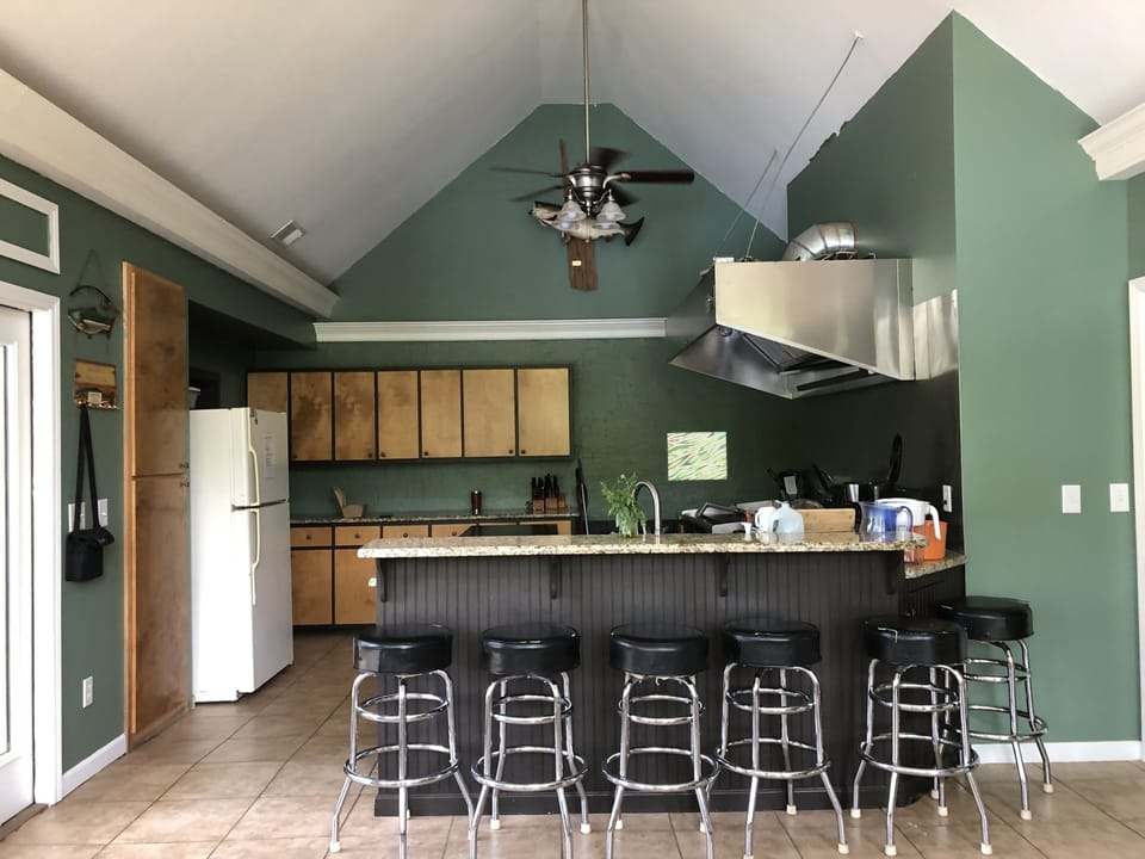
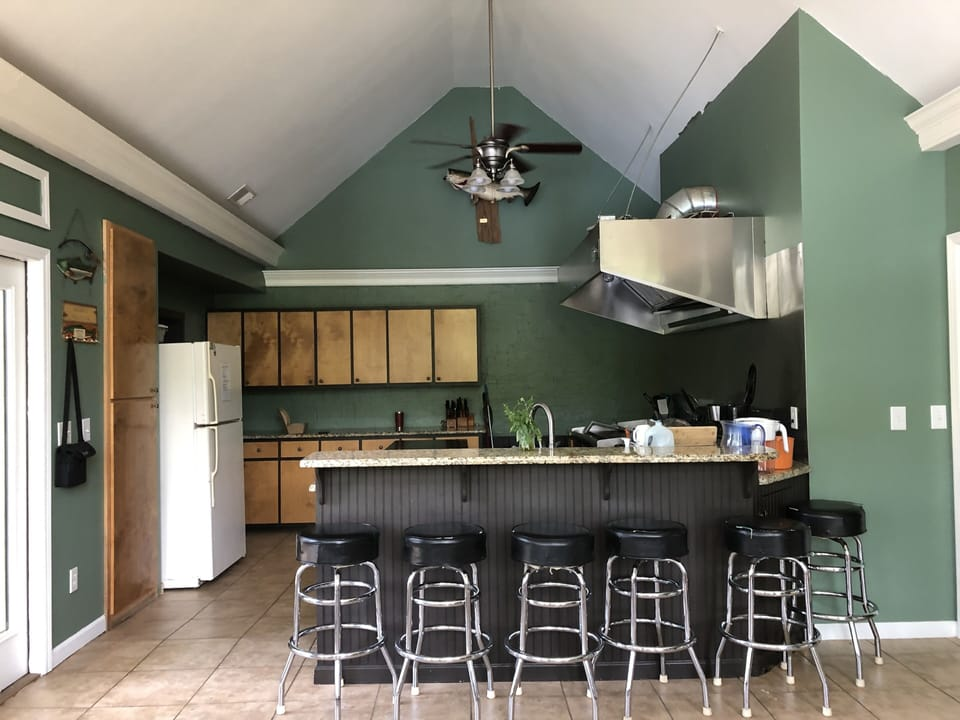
- wall art (697, 456)
